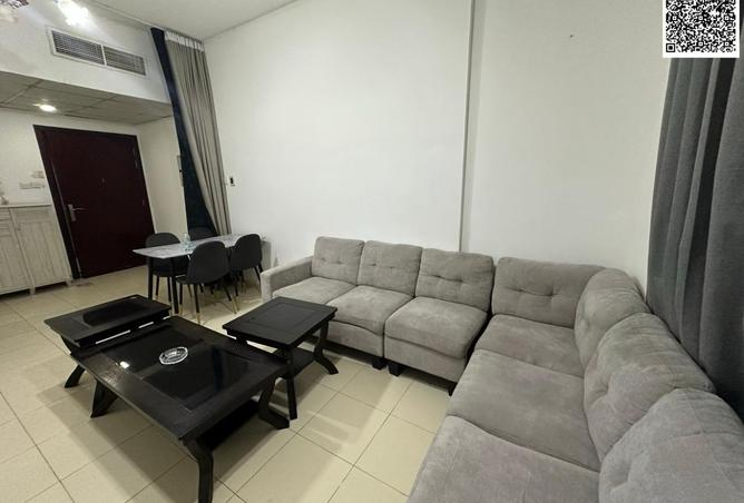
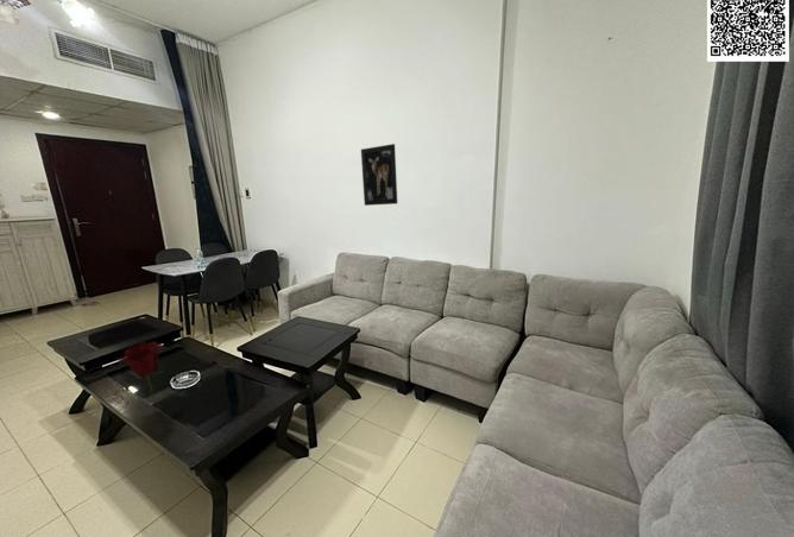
+ wall art (378, 176)
+ flower (149, 372)
